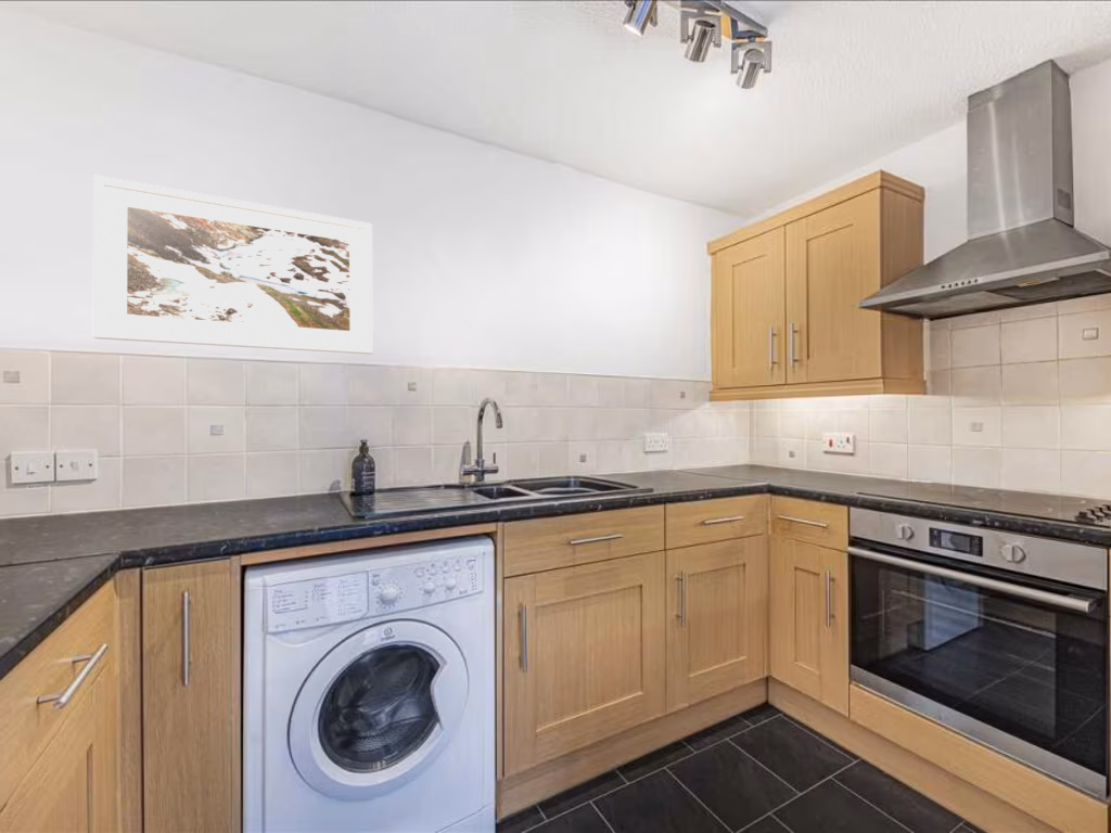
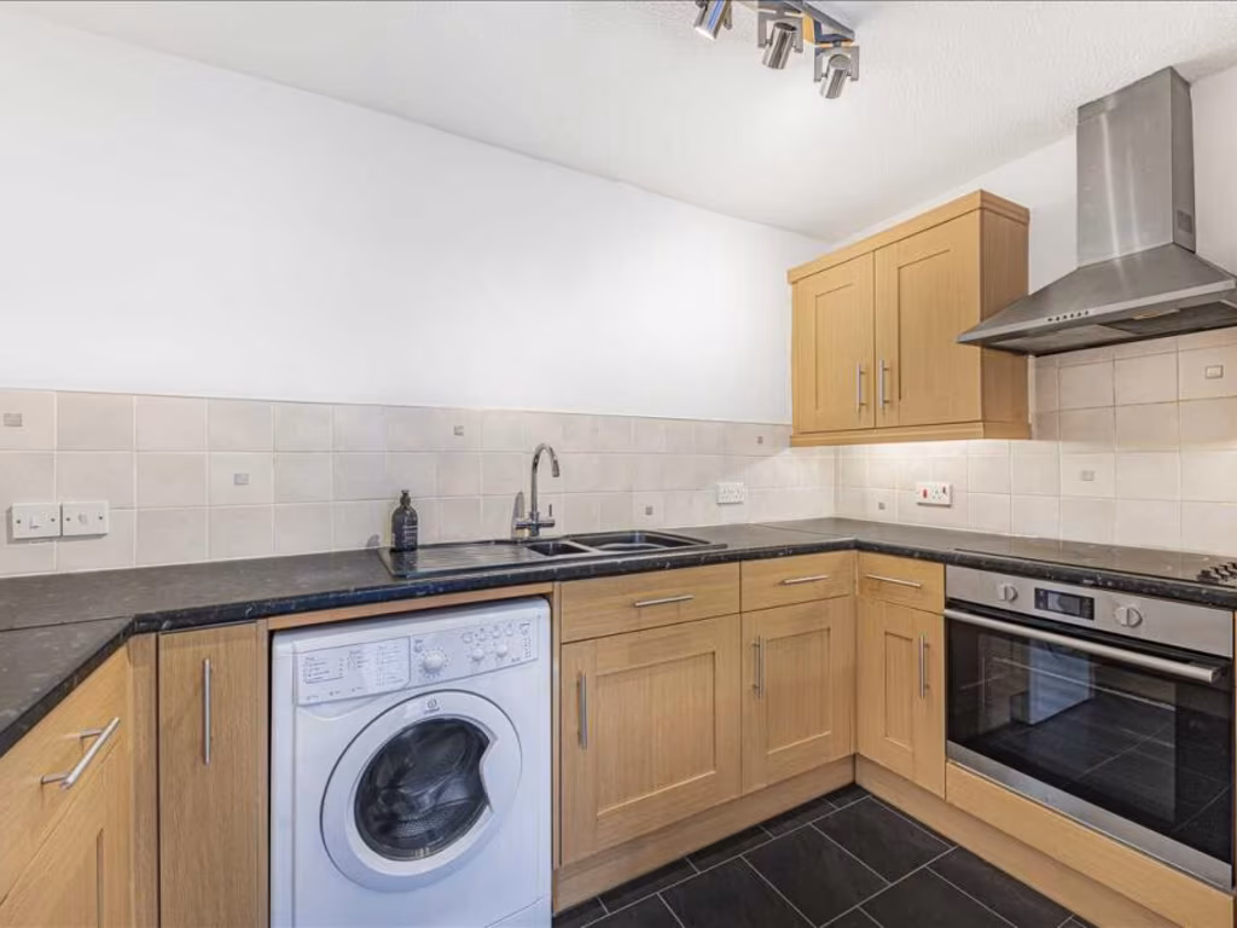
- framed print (248, 274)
